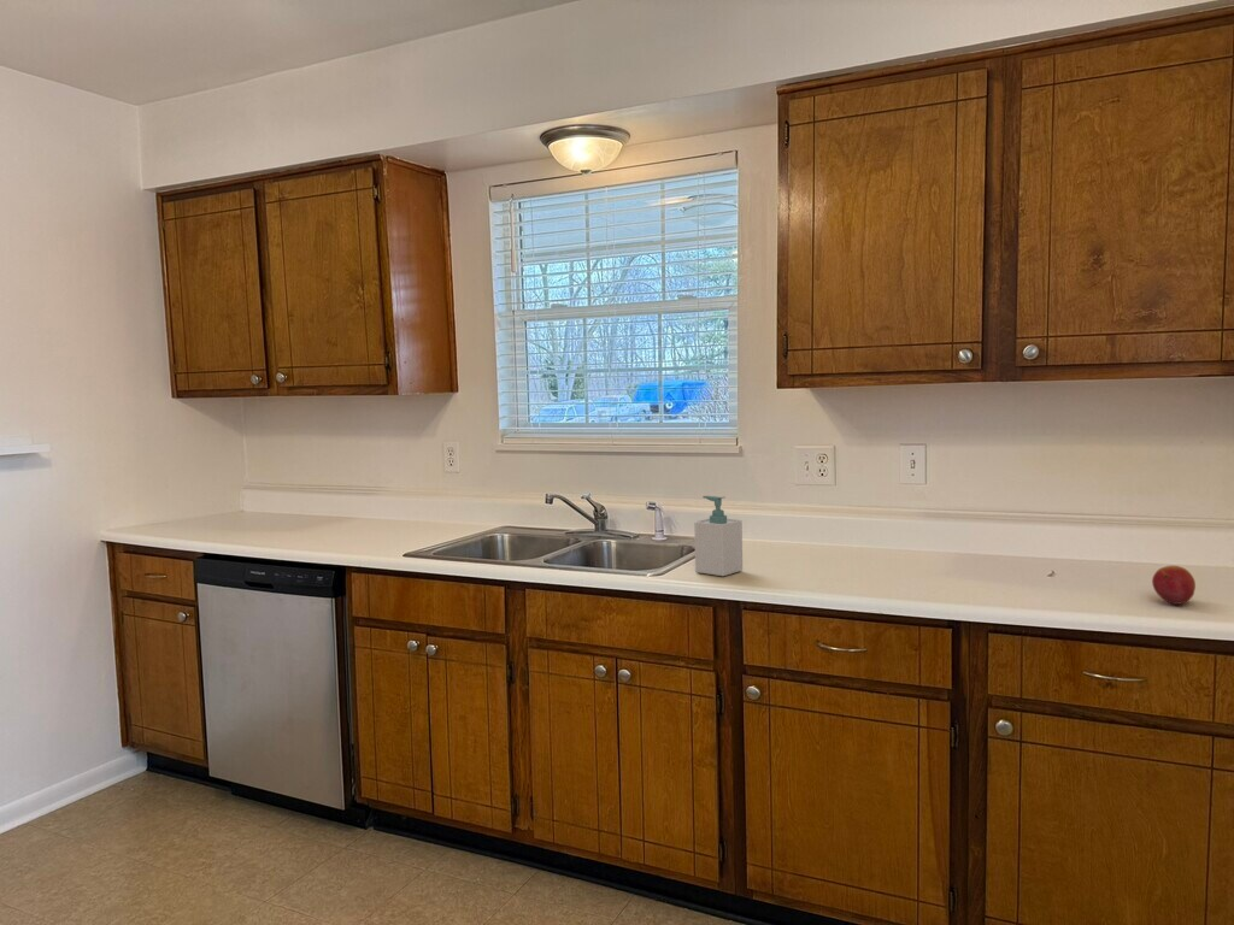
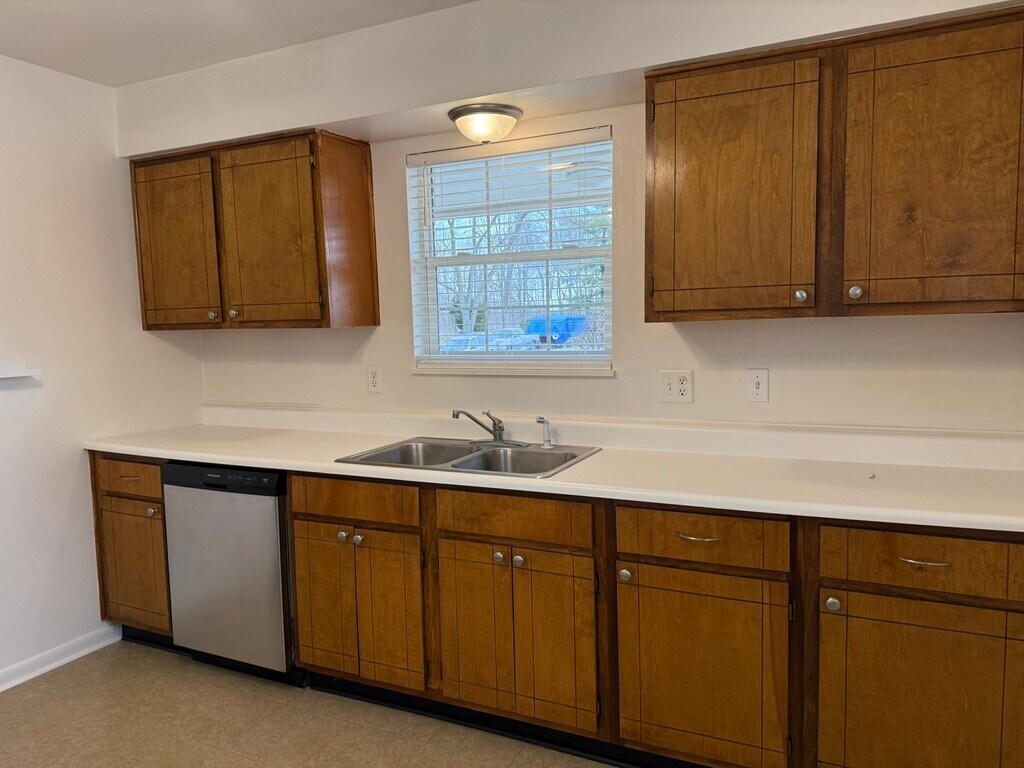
- fruit (1173, 583)
- soap bottle (717, 534)
